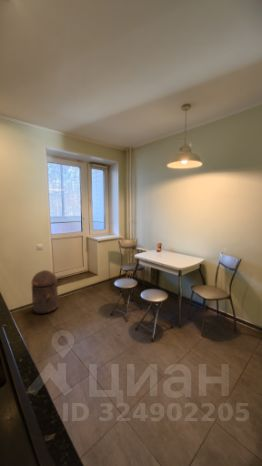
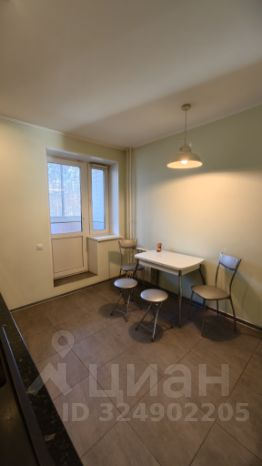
- trash can (44, 289)
